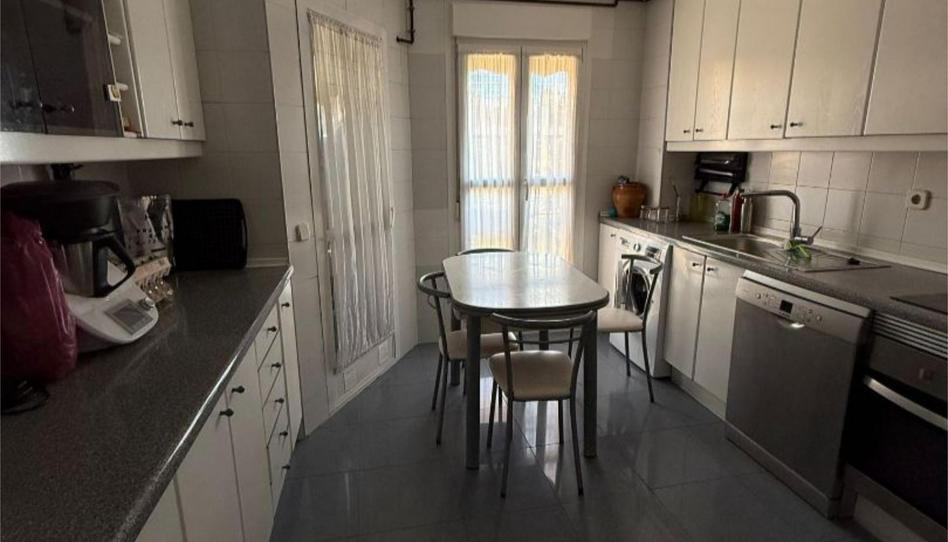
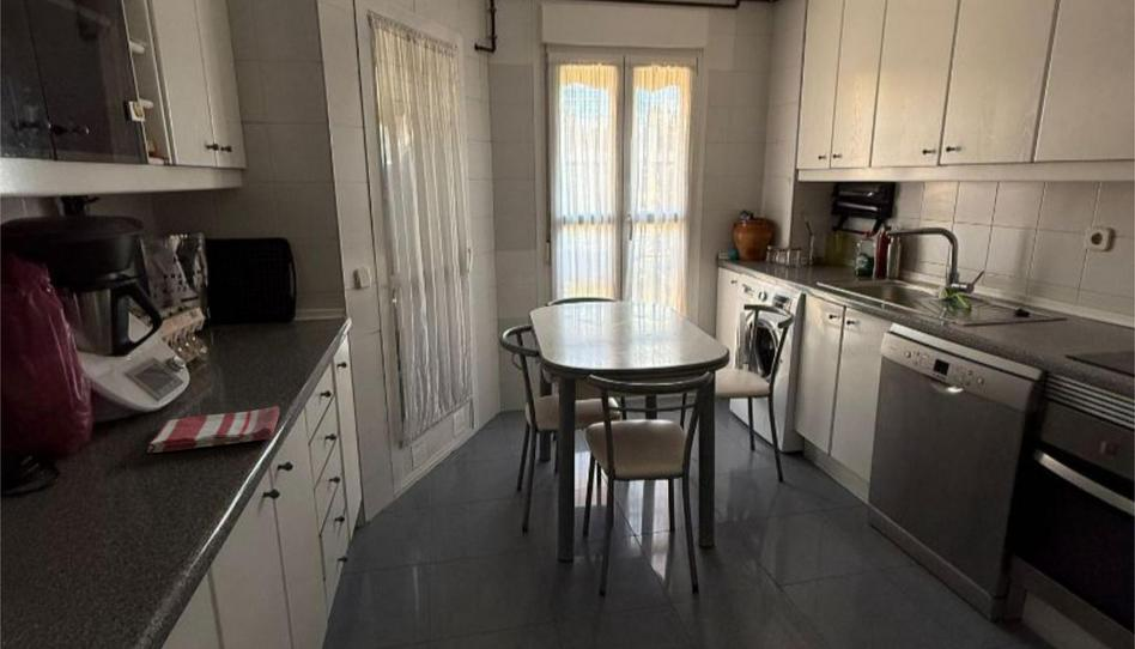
+ dish towel (218, 426)
